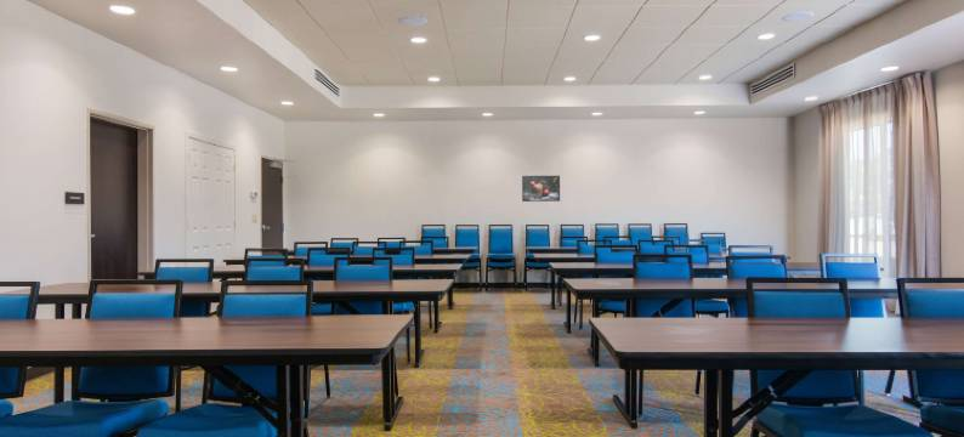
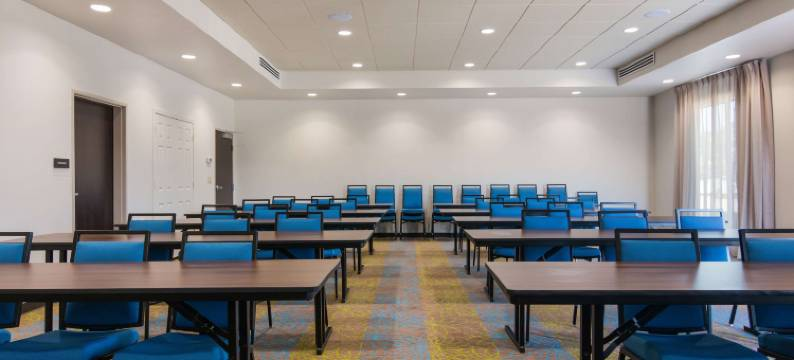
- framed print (540, 188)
